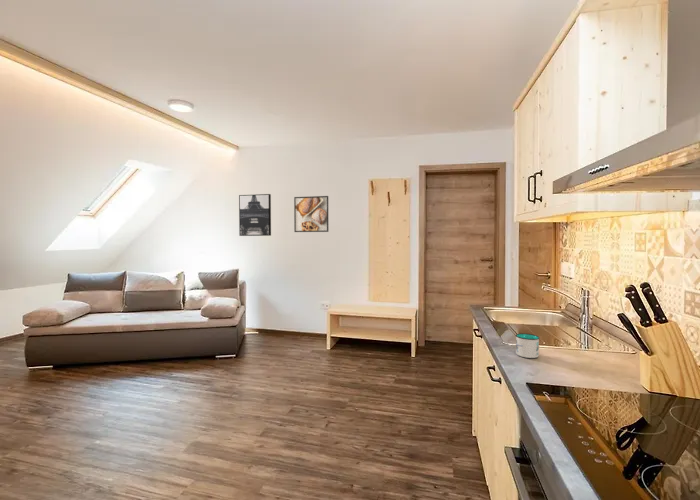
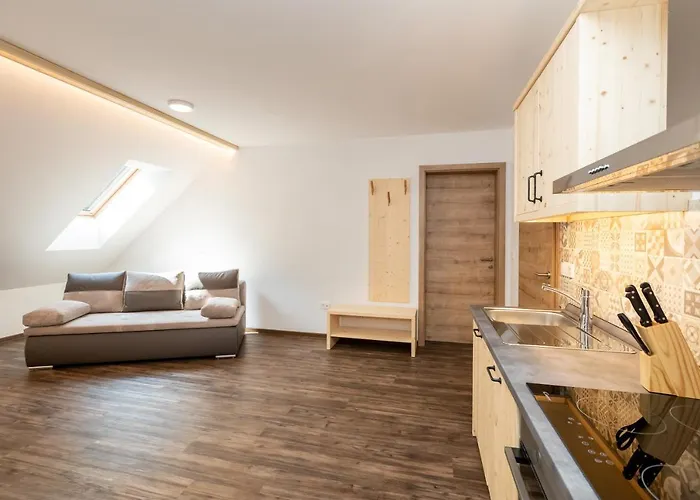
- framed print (311, 214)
- wall art (254, 215)
- mug (527, 344)
